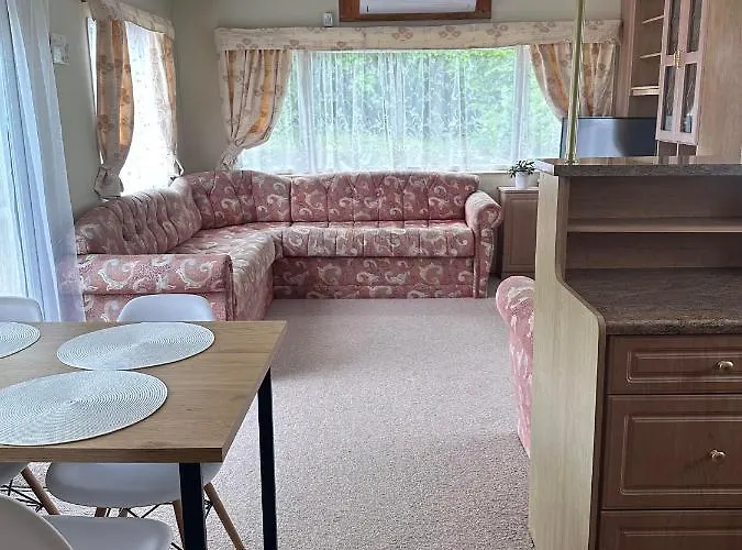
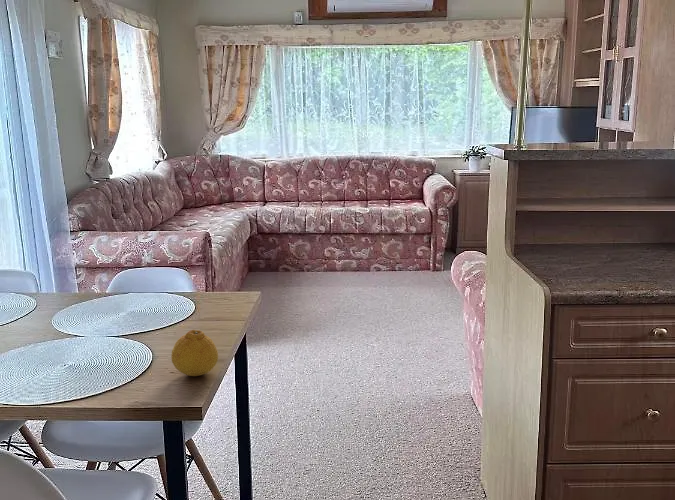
+ fruit (194, 352)
